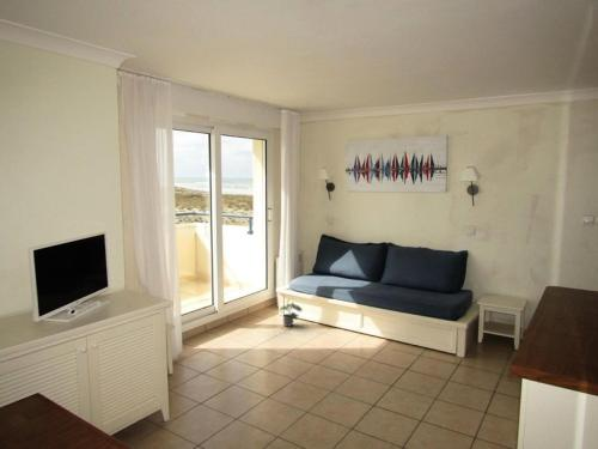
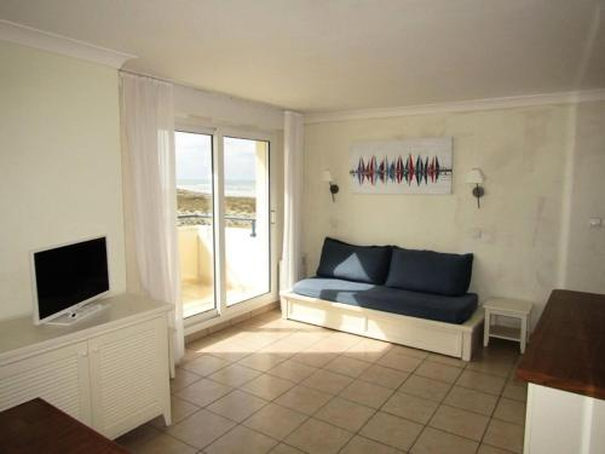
- potted plant (291, 314)
